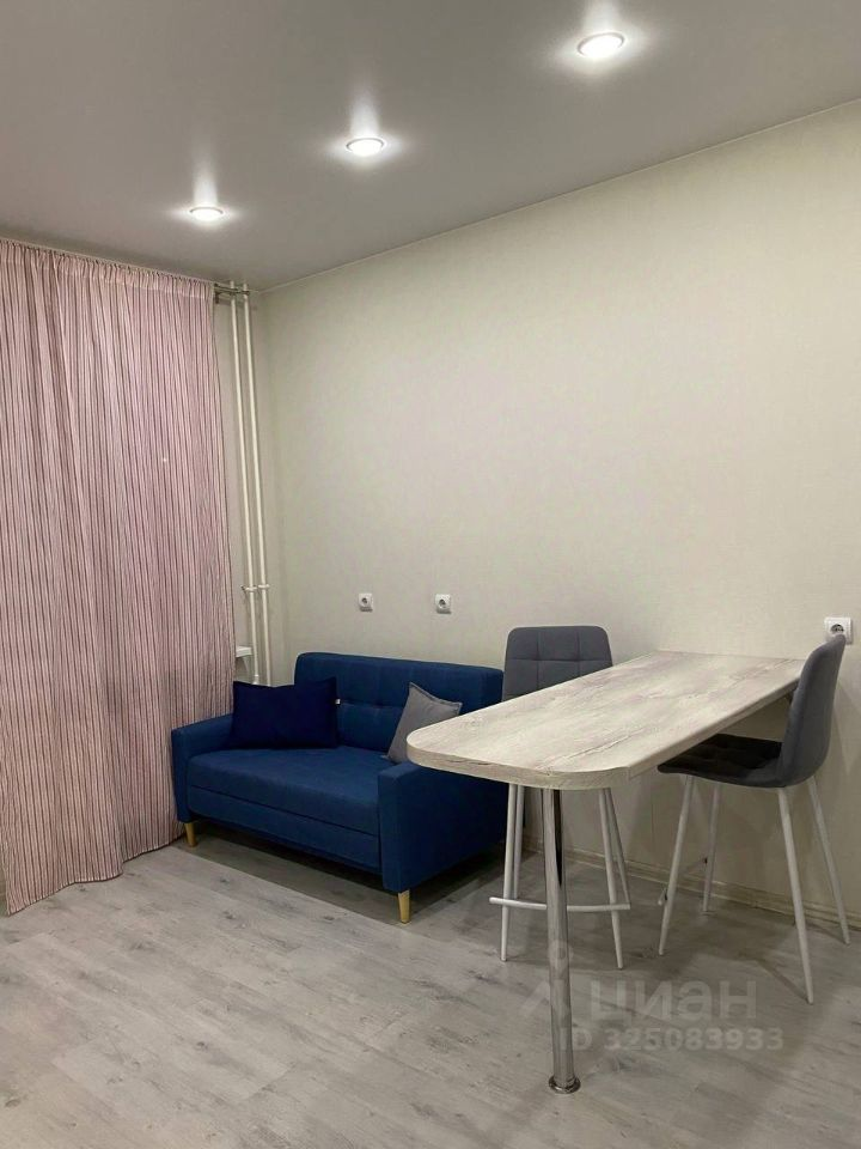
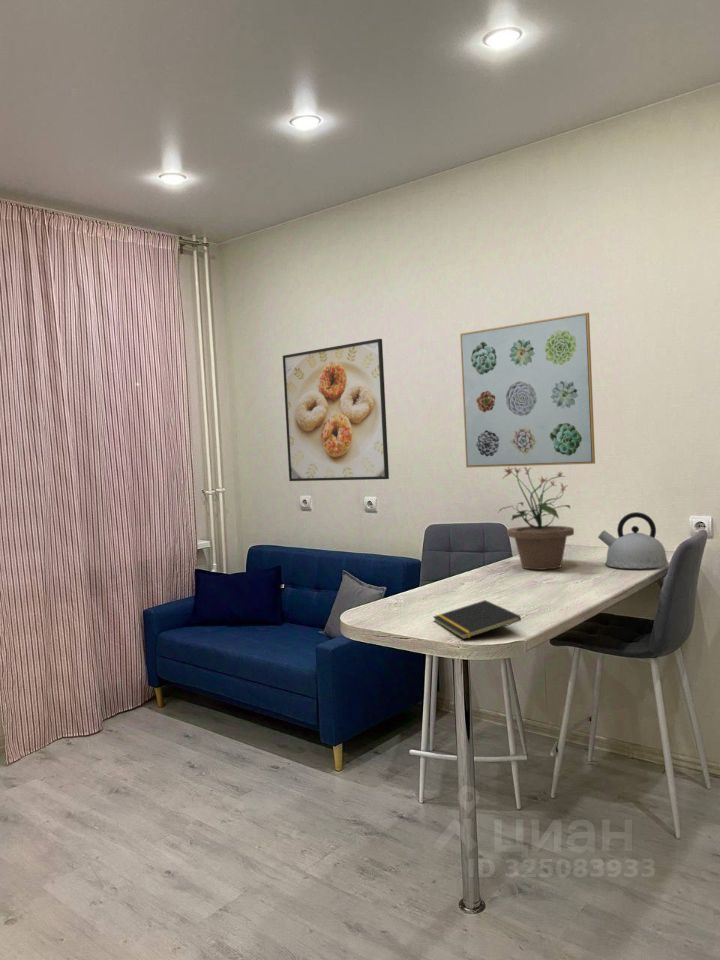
+ notepad (475, 618)
+ potted plant (534, 515)
+ kettle (632, 538)
+ wall art (523, 394)
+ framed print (333, 414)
